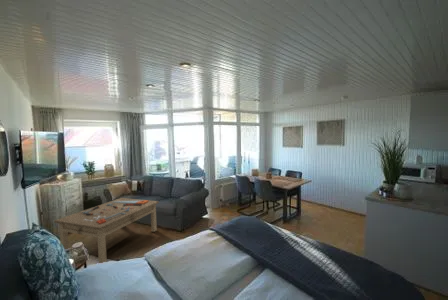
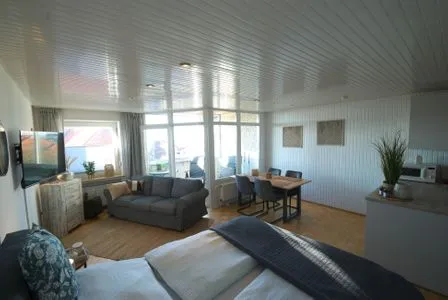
- coffee table (113, 225)
